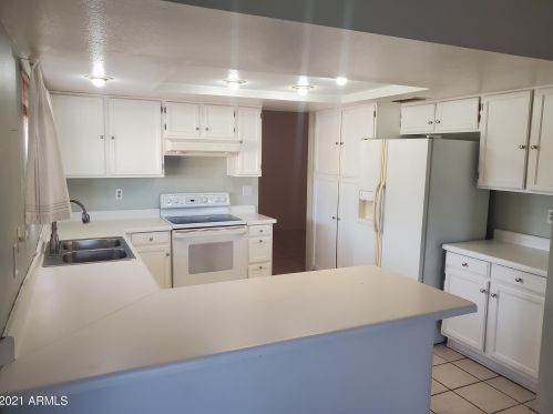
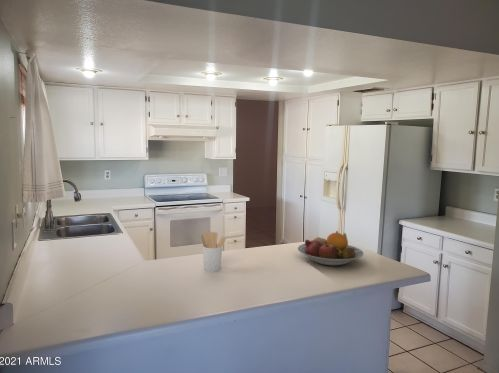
+ utensil holder (211, 250)
+ fruit bowl (330, 247)
